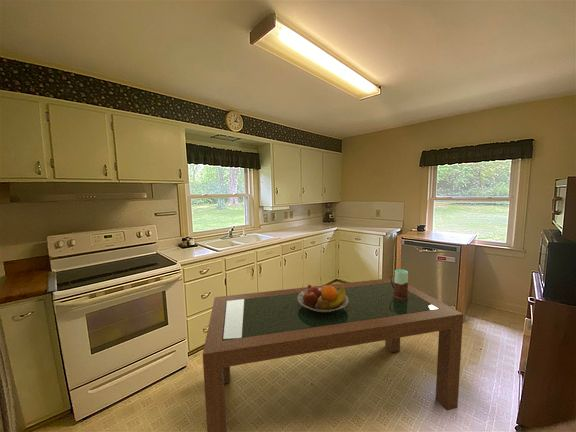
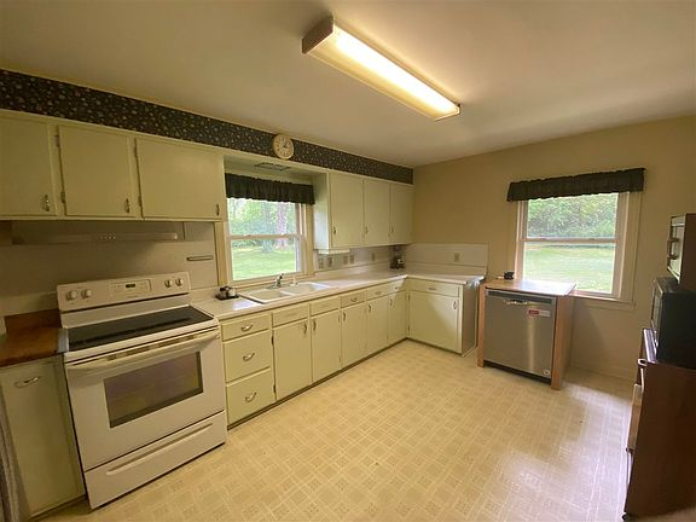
- tea glass holder (399, 283)
- fruit bowl (322, 295)
- dining table (327, 348)
